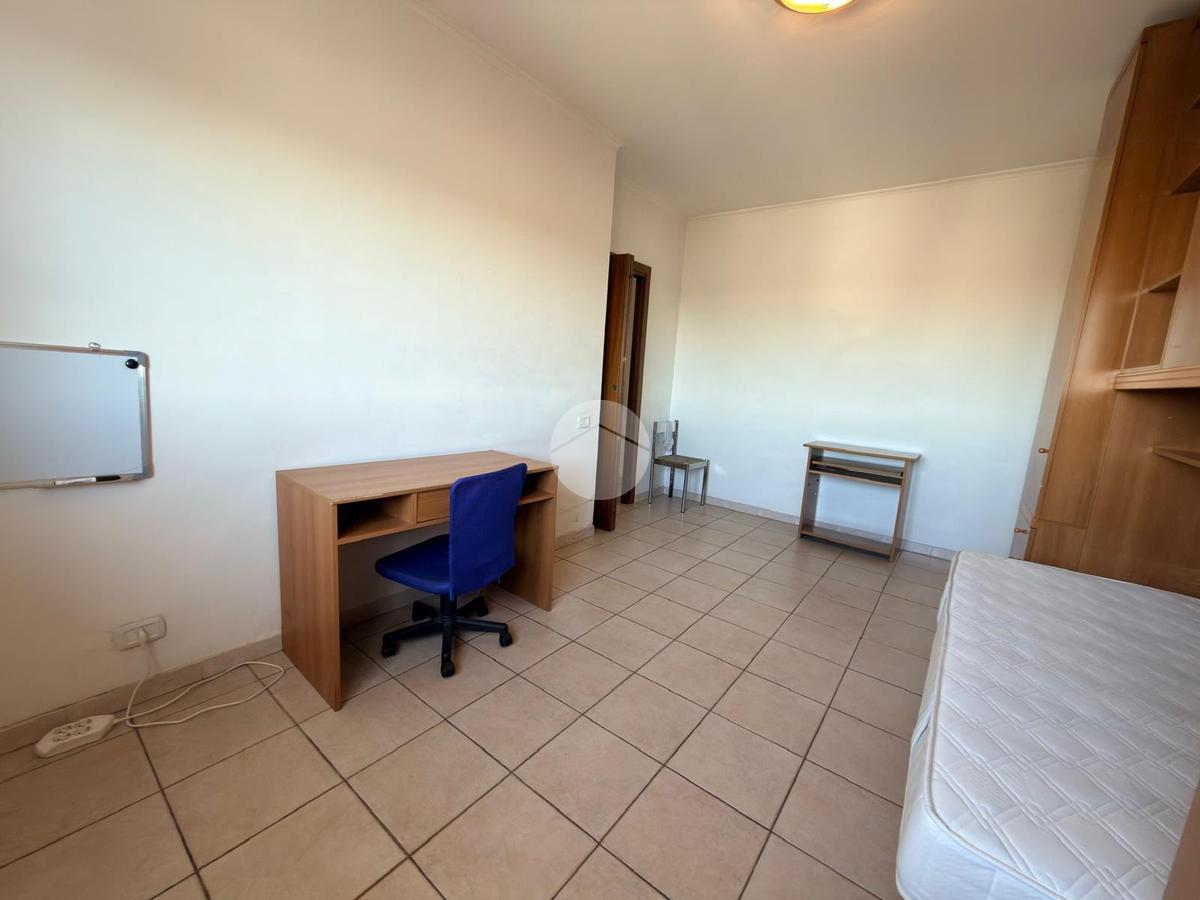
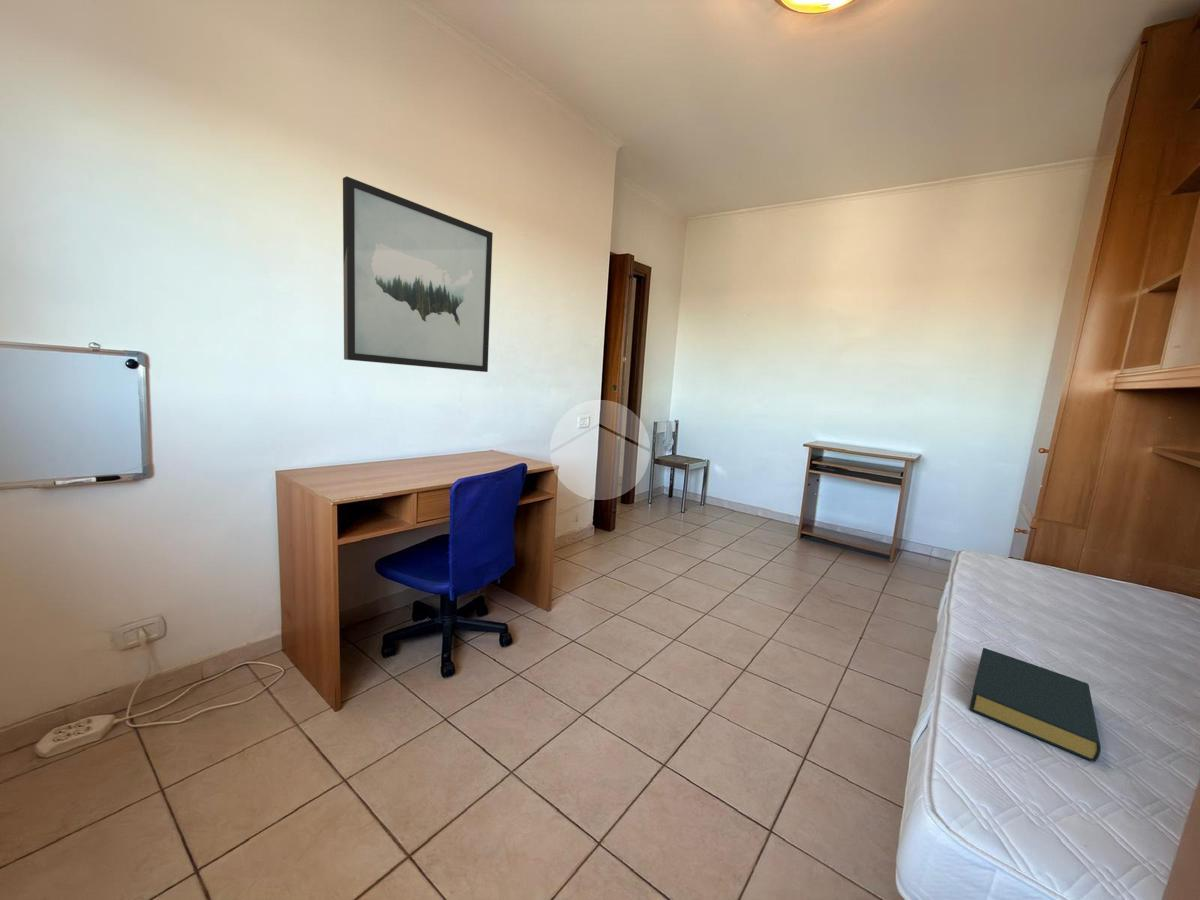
+ wall art (426, 289)
+ hardback book (1031, 696)
